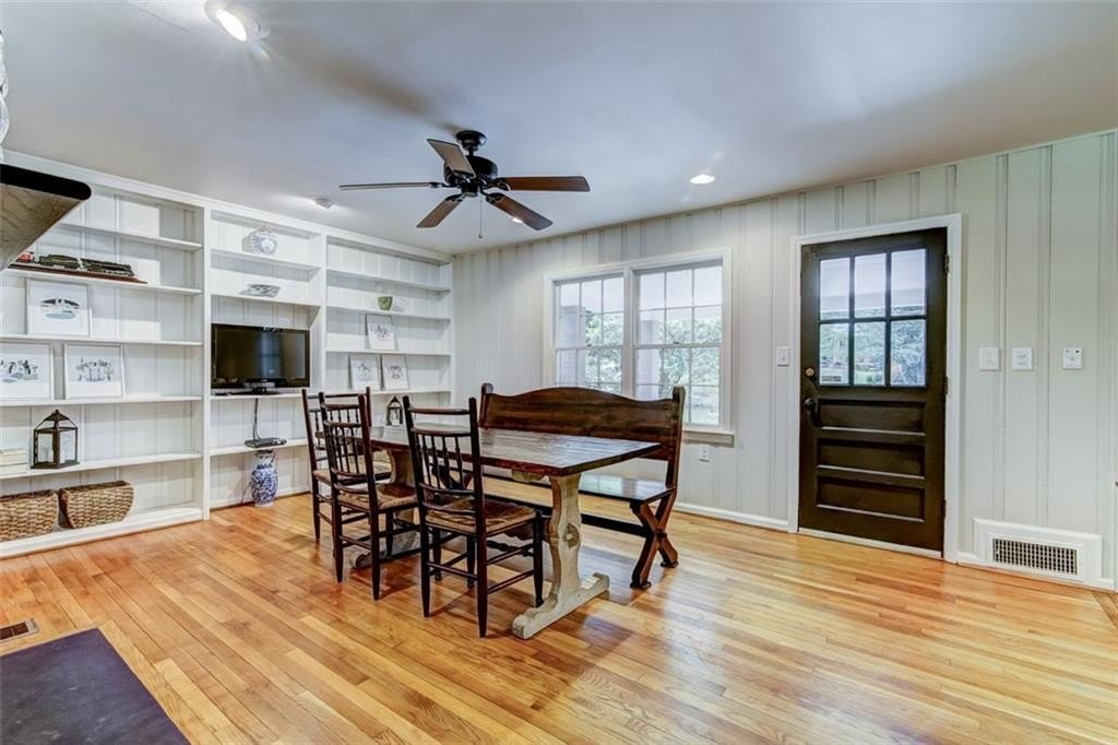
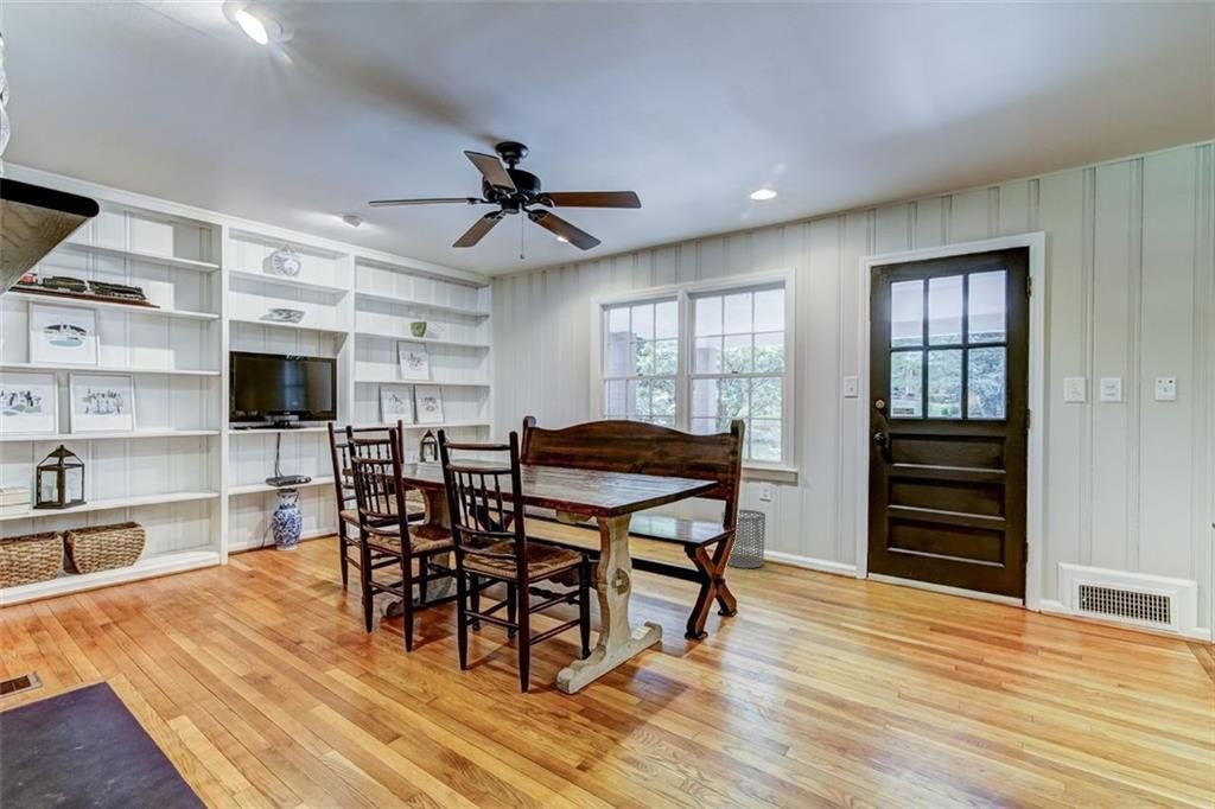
+ waste bin (743, 537)
